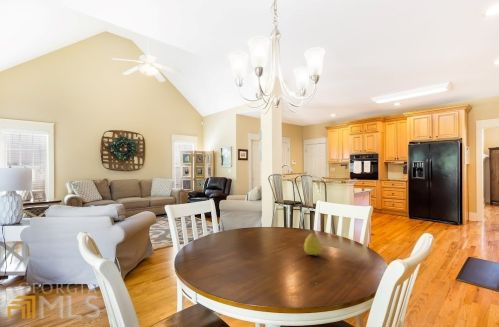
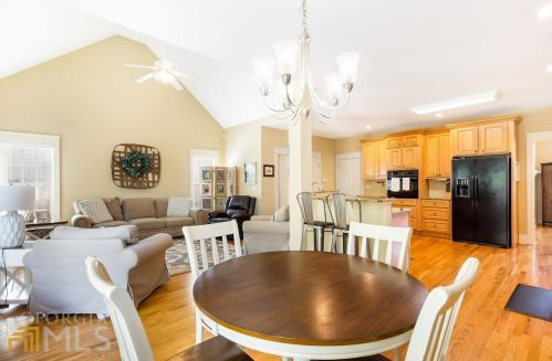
- fruit (312, 243)
